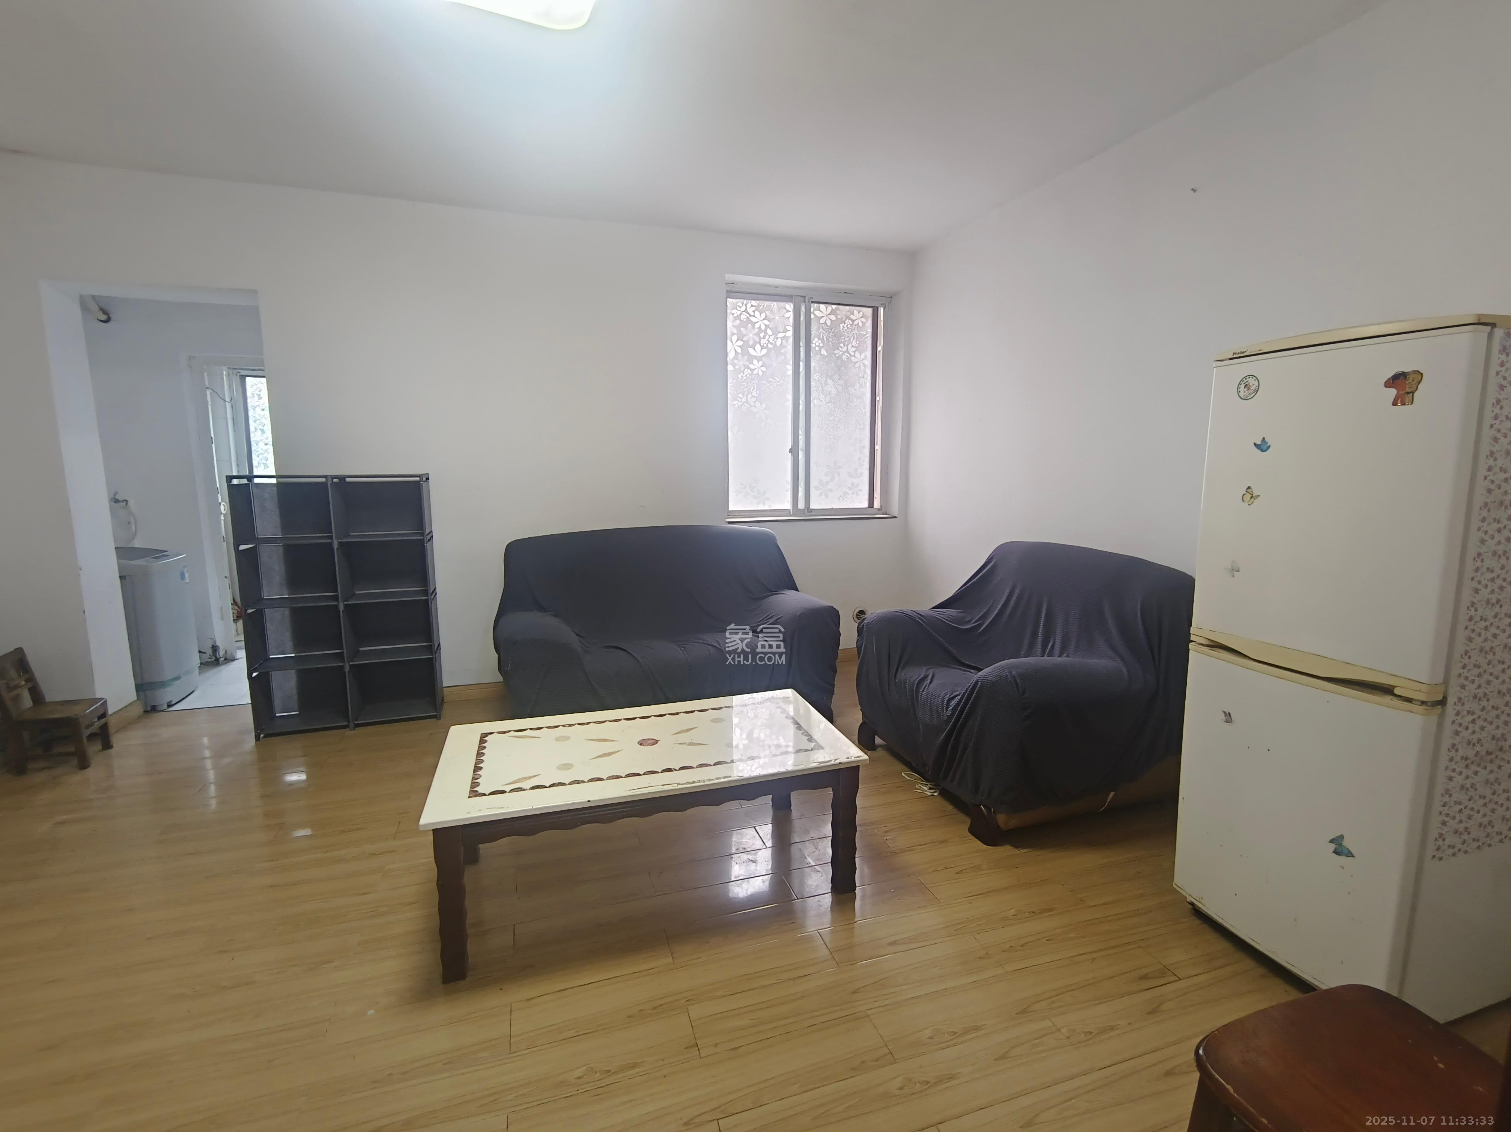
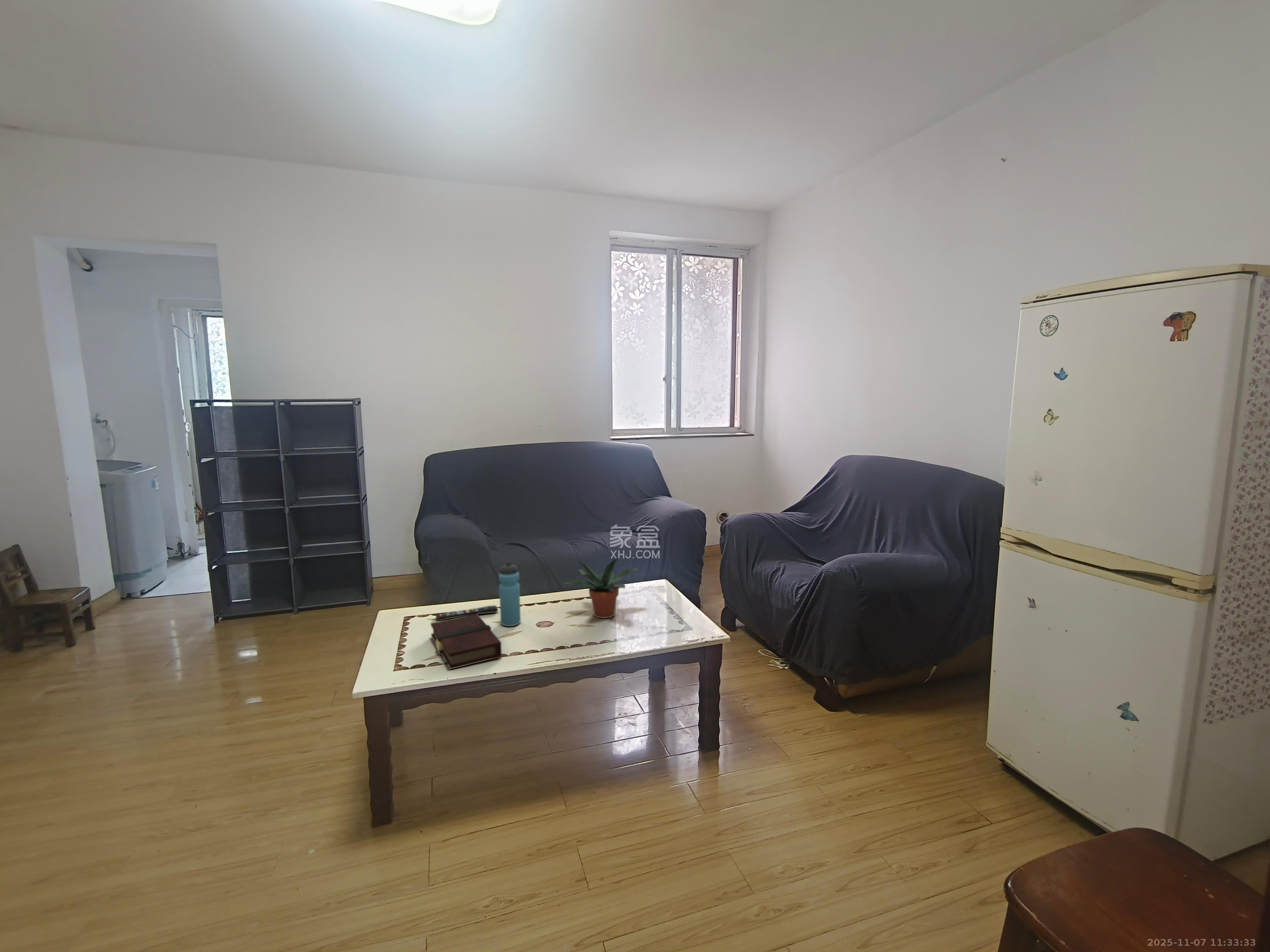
+ remote control (467, 613)
+ water bottle (509, 593)
+ potted plant (603, 584)
+ book (464, 639)
